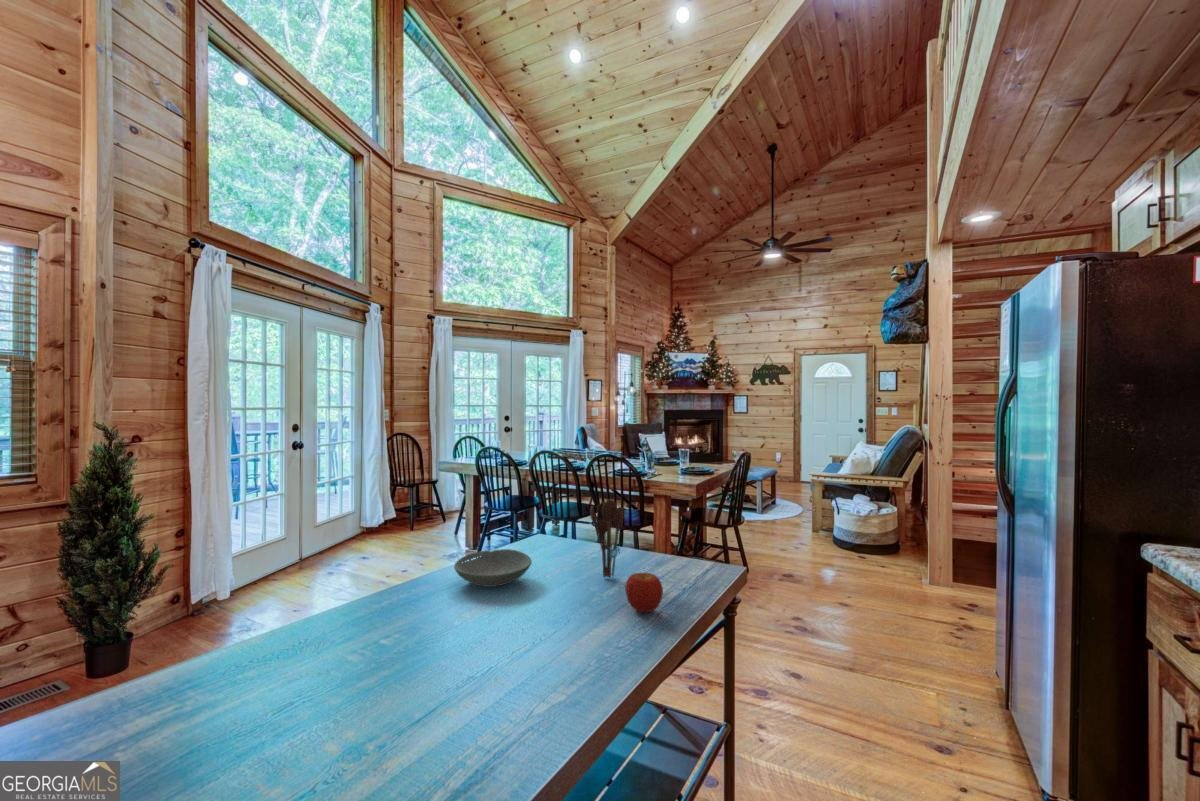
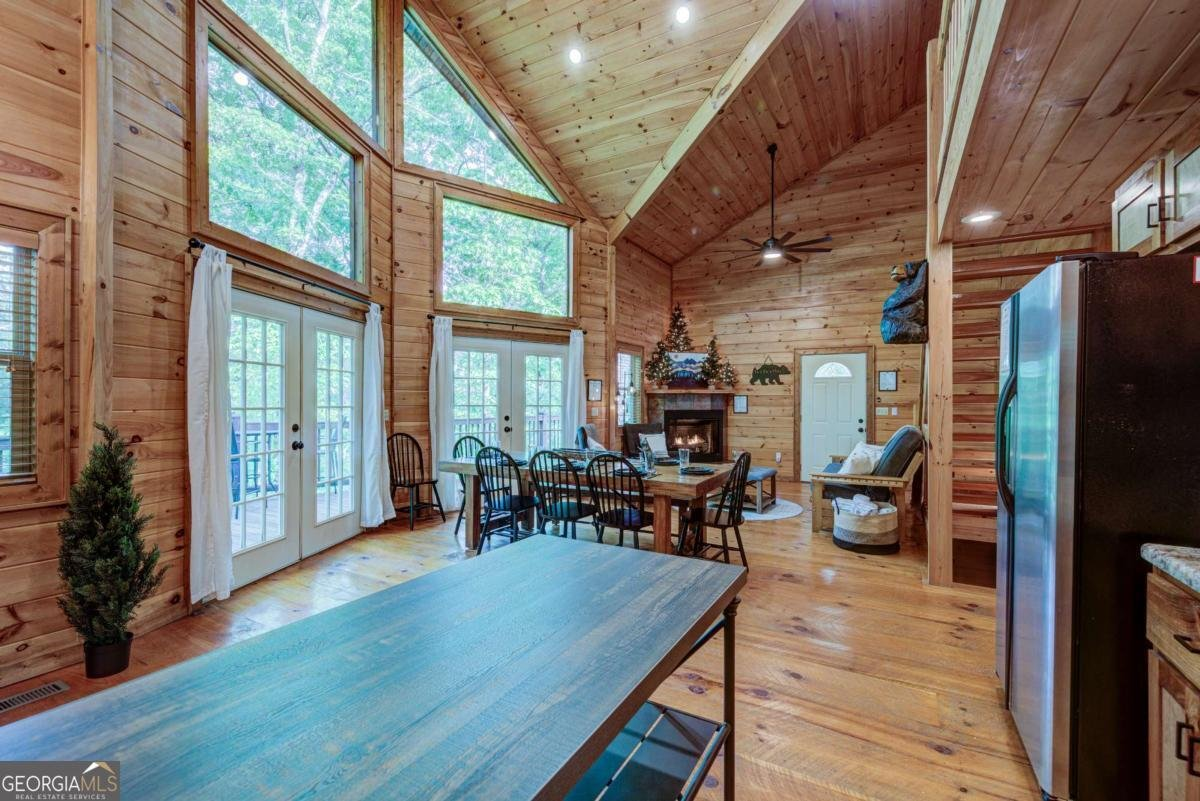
- bowl (493, 570)
- utensil holder (607, 537)
- apple (643, 591)
